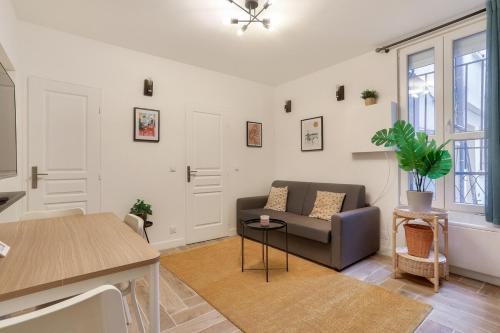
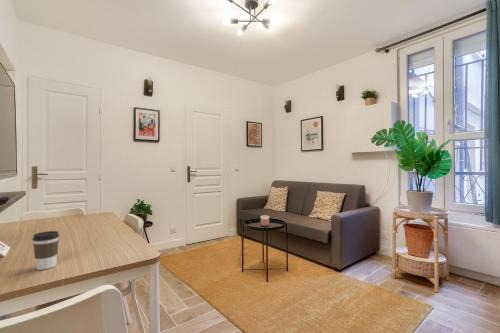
+ coffee cup (46, 250)
